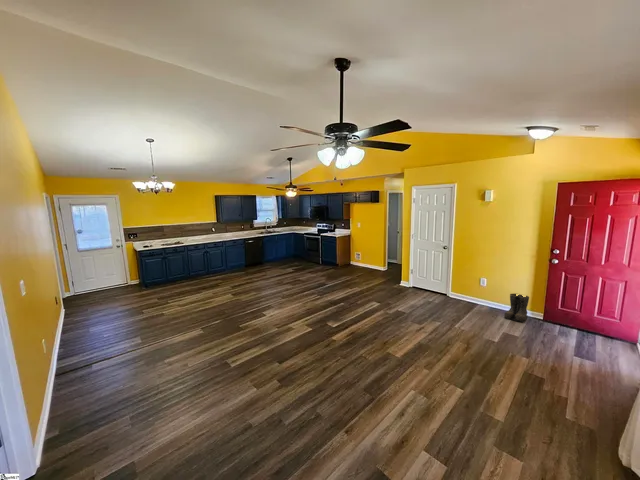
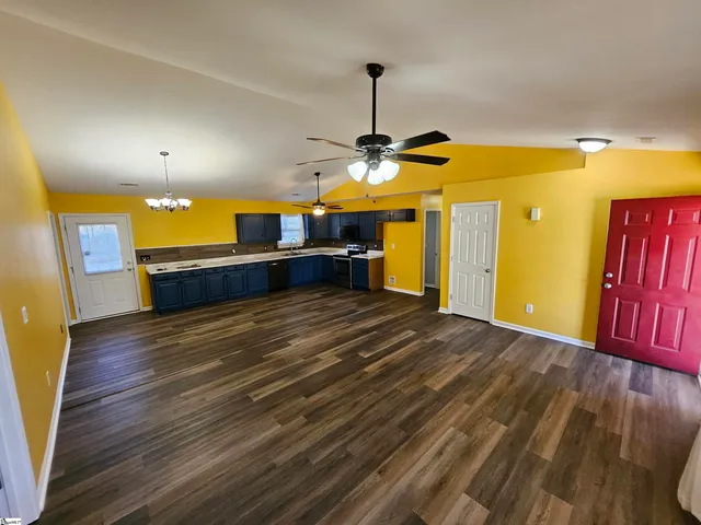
- boots (516, 306)
